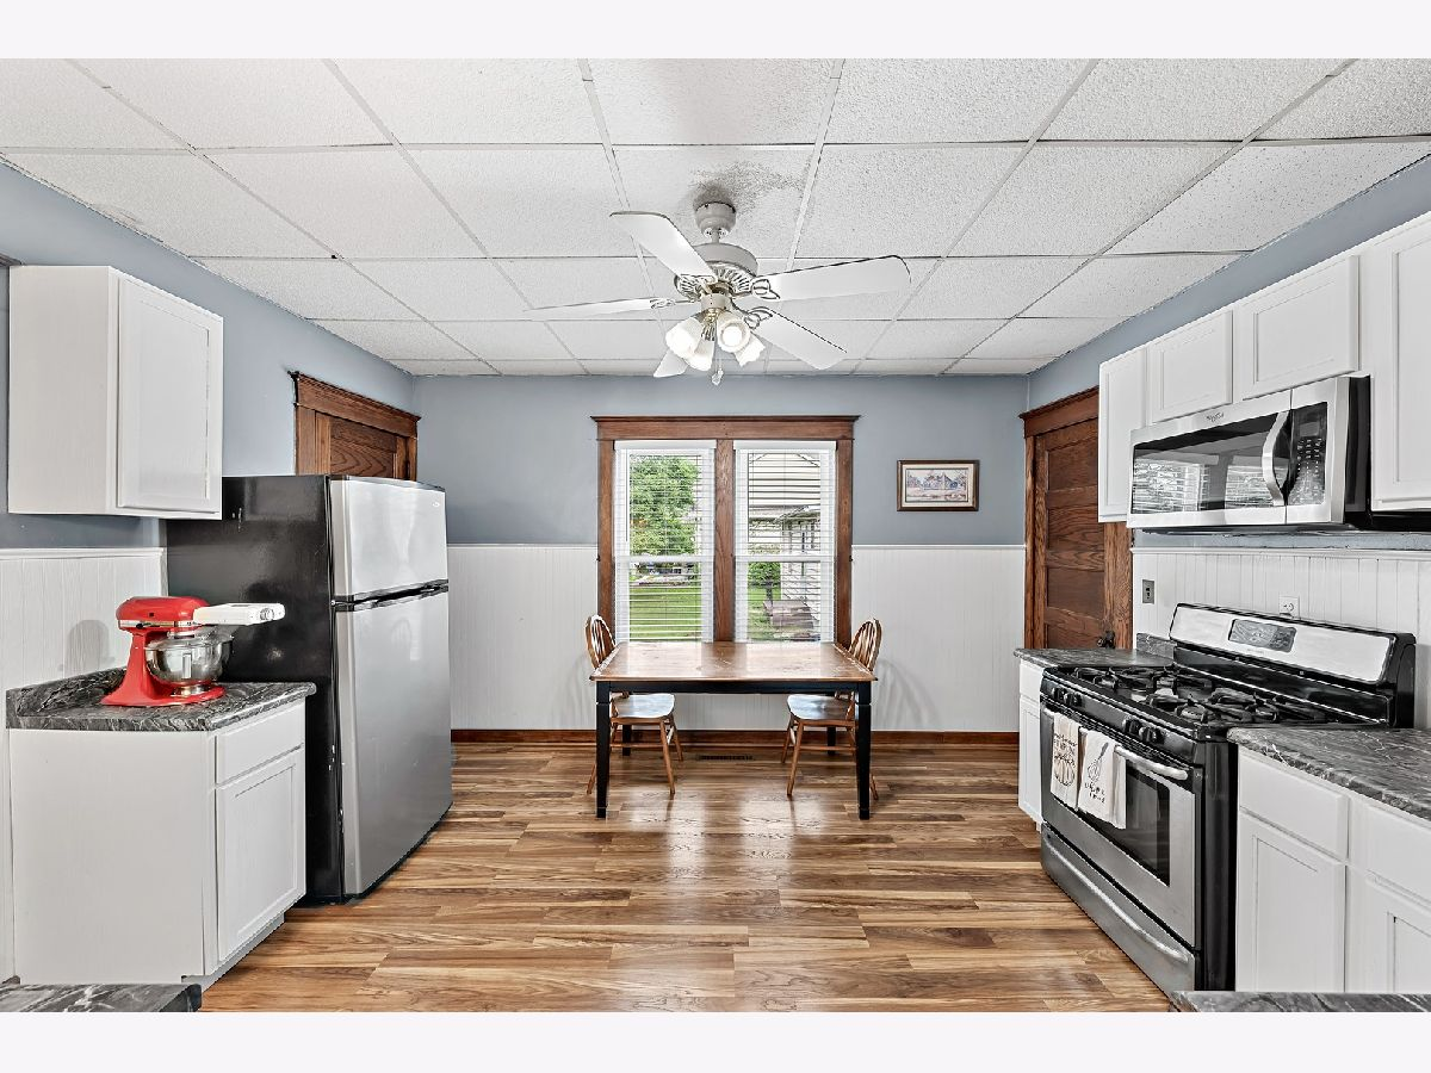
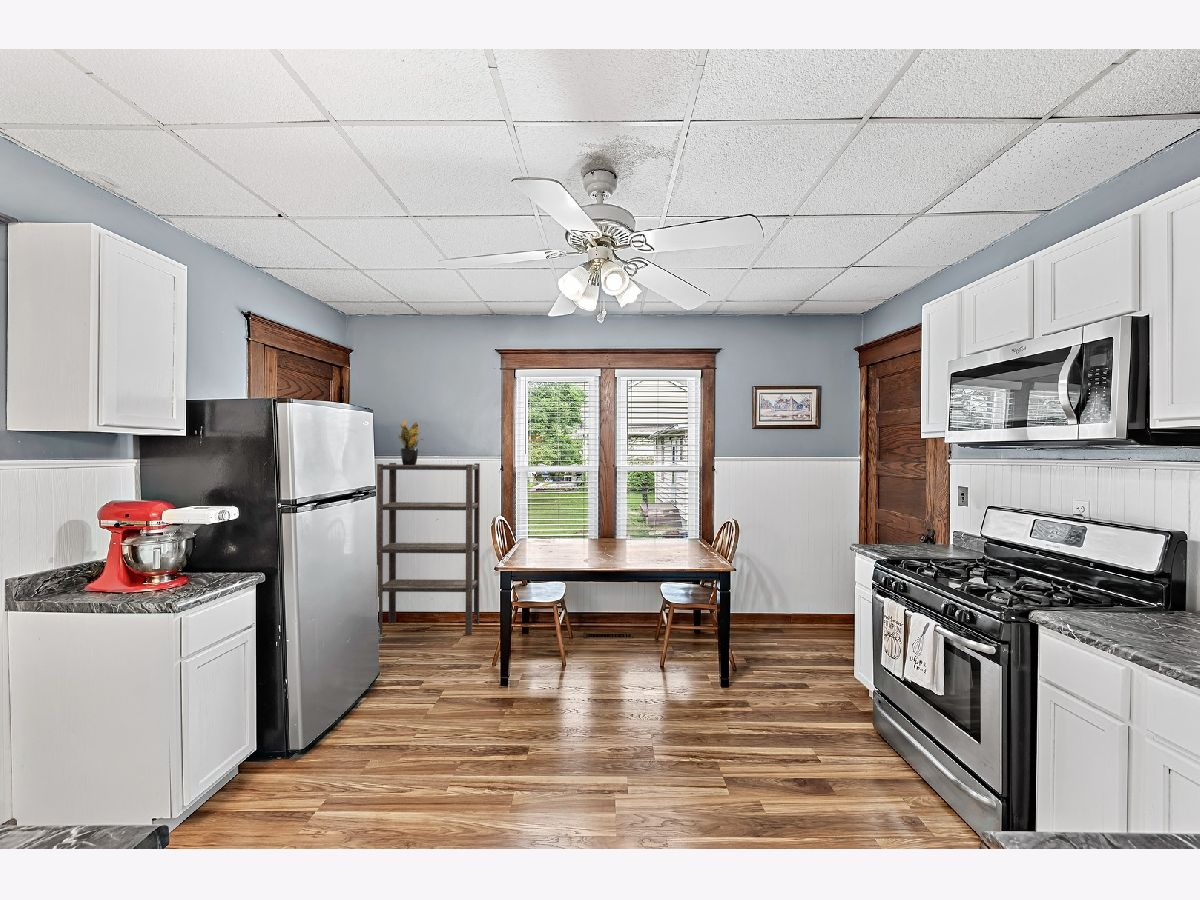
+ potted plant (410, 439)
+ shelving unit (429, 546)
